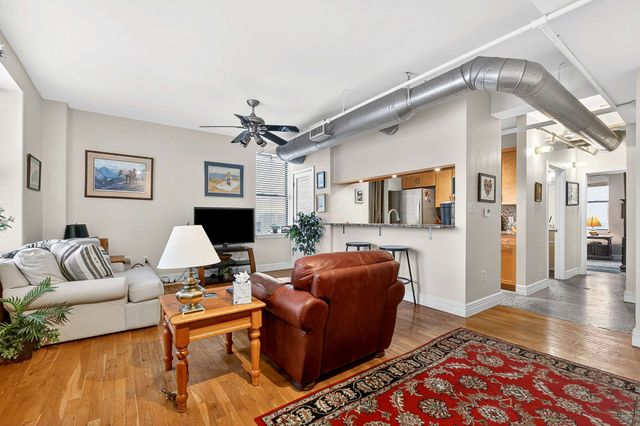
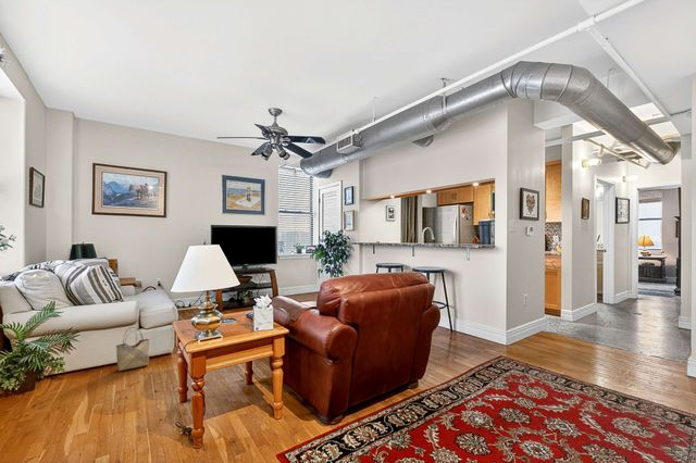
+ woven basket (133, 347)
